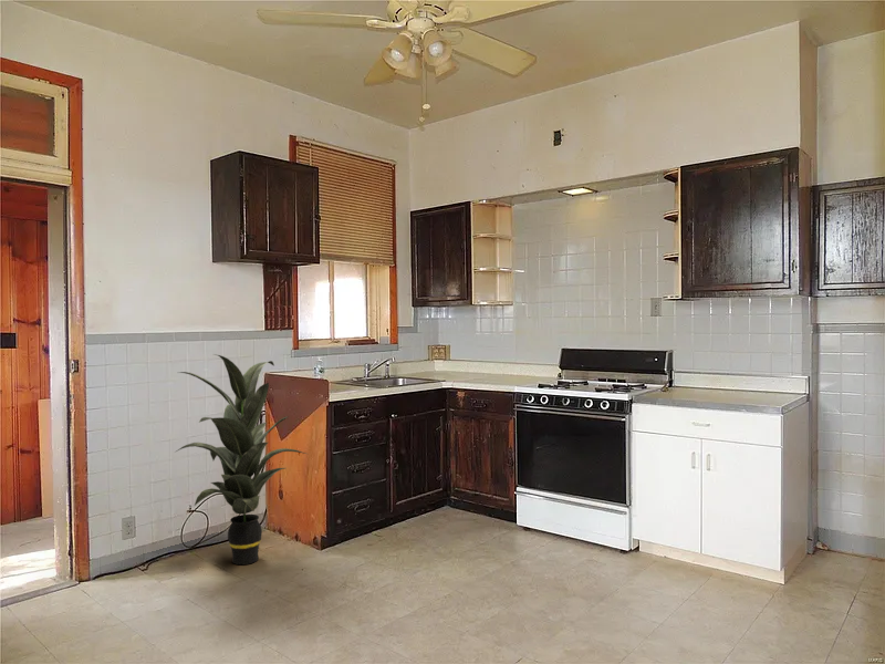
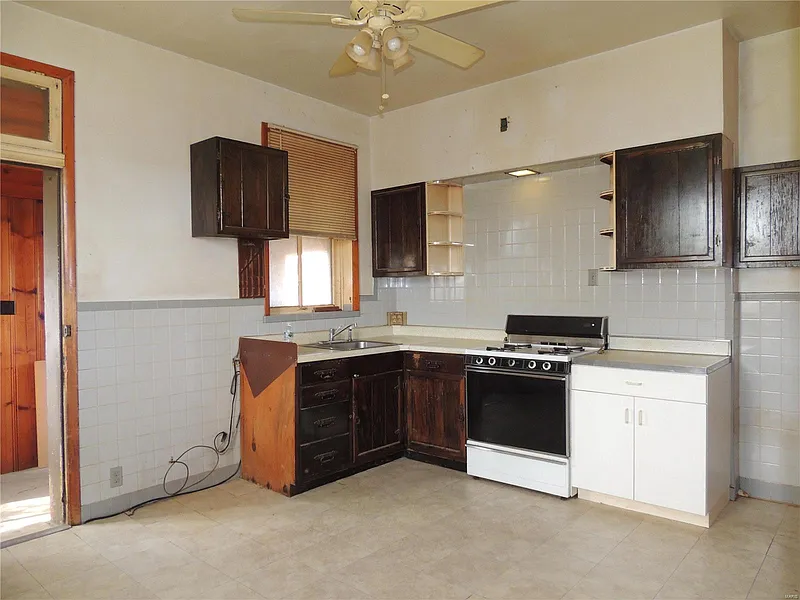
- indoor plant (233, 457)
